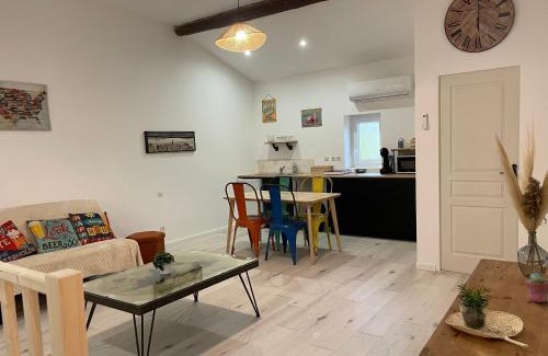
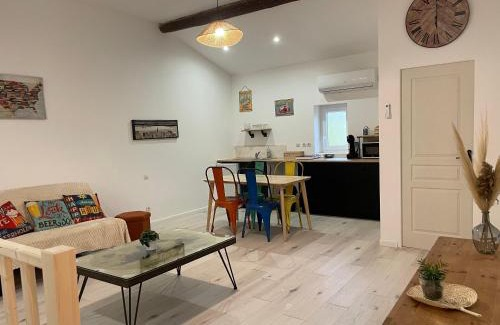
- potted succulent (537, 286)
